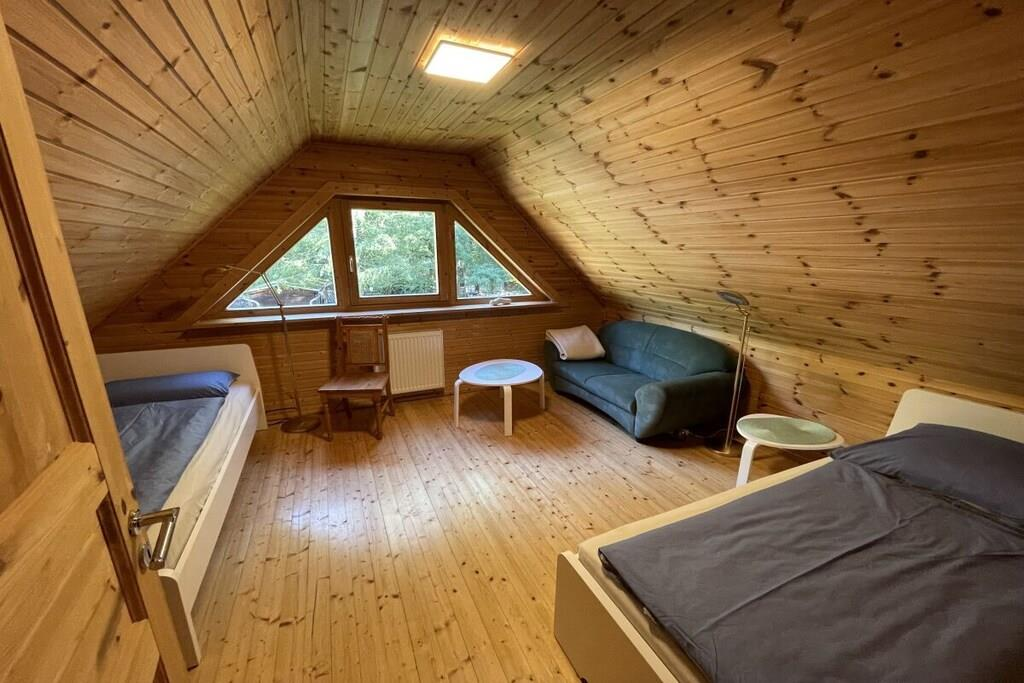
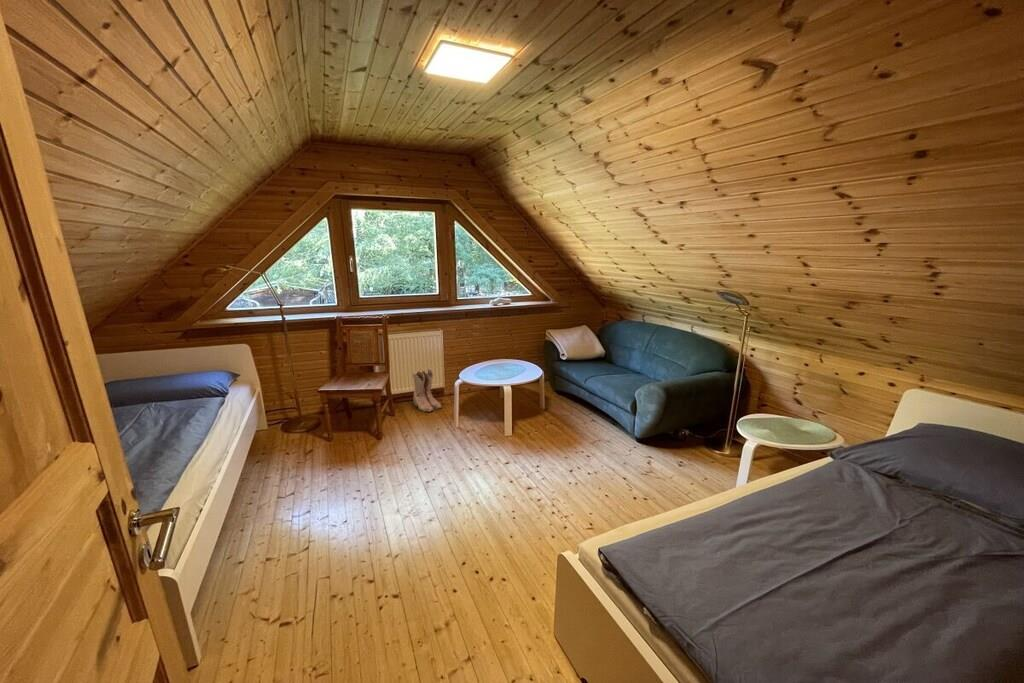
+ boots (426, 388)
